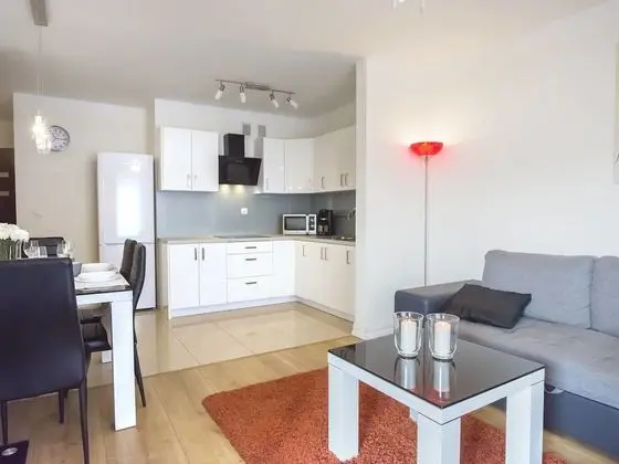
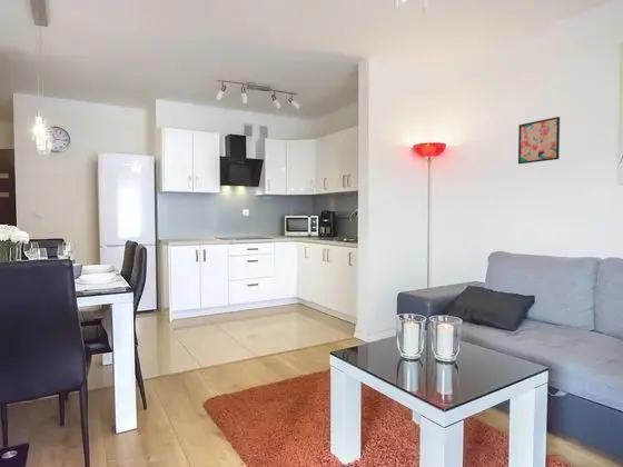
+ wall art (537, 141)
